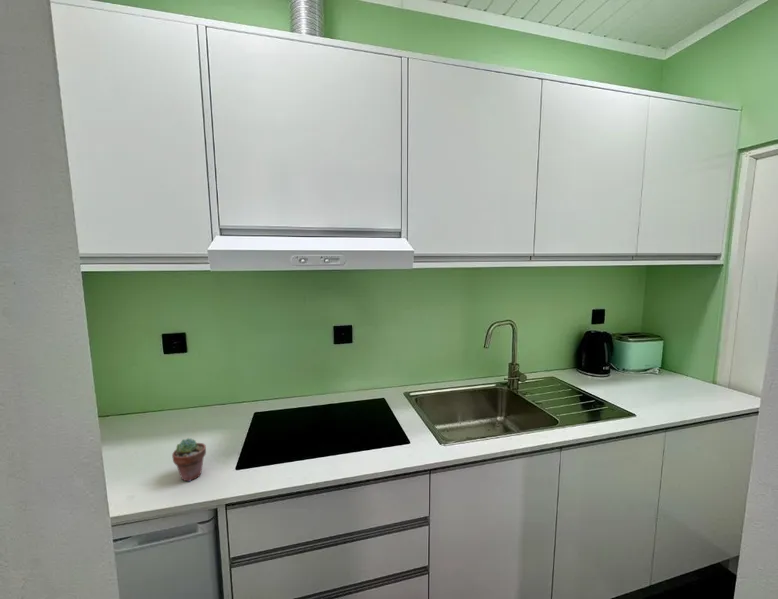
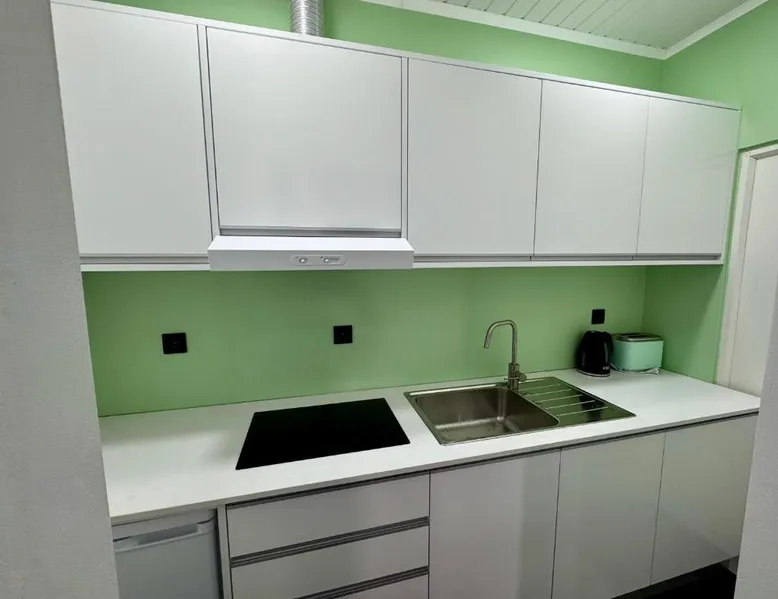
- potted succulent (189, 457)
